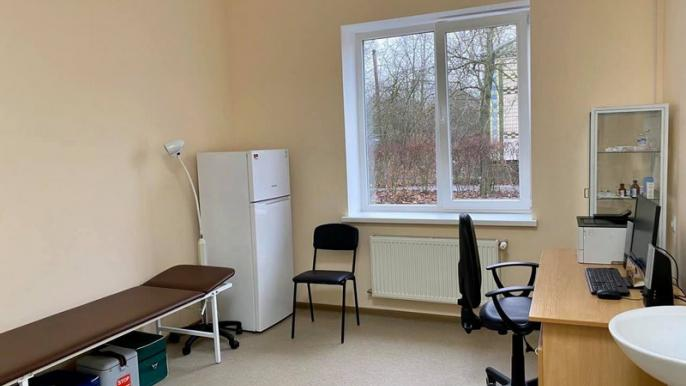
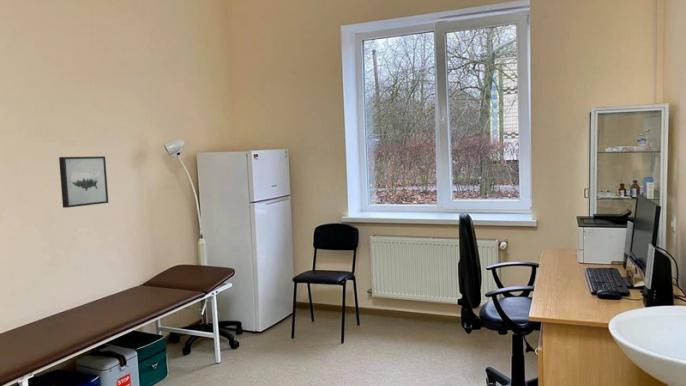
+ wall art (84, 181)
